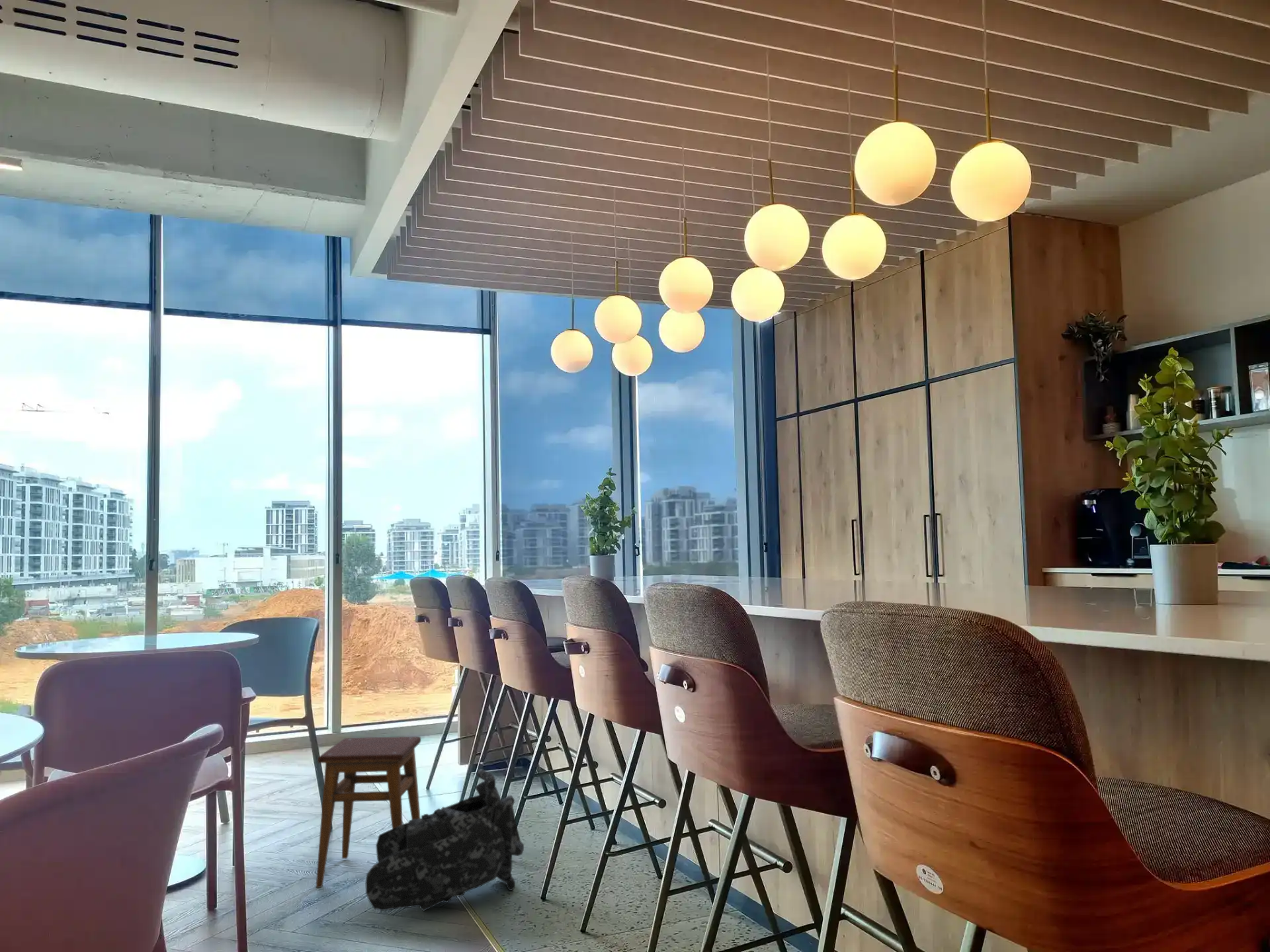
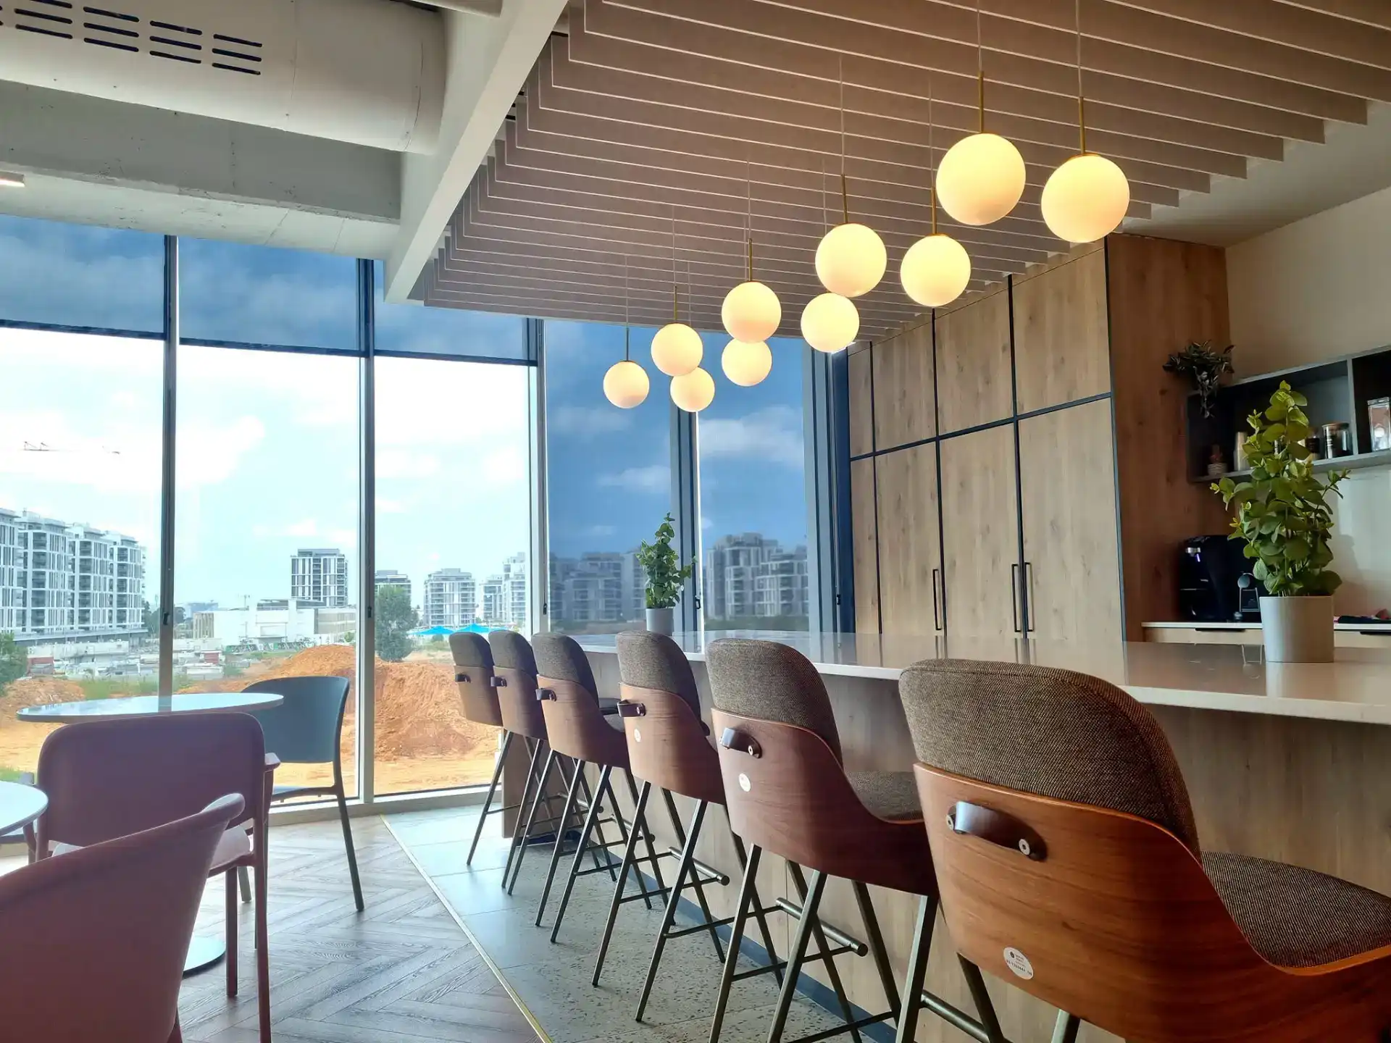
- stool (372, 801)
- body armor (446, 840)
